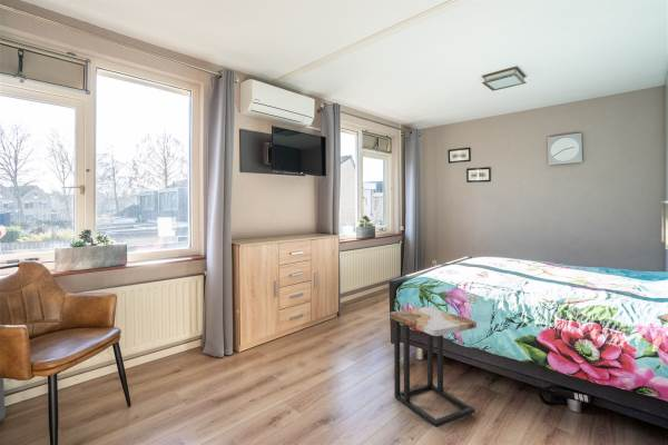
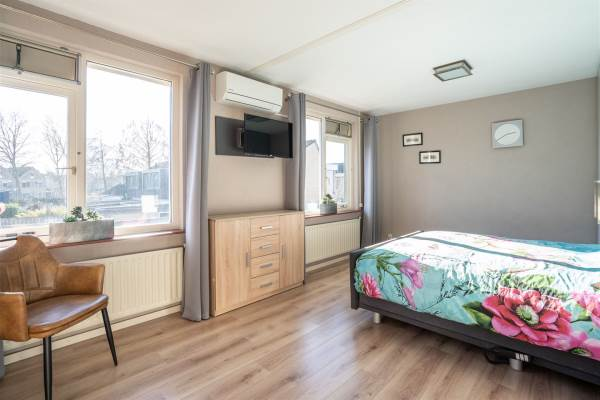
- side table (431, 360)
